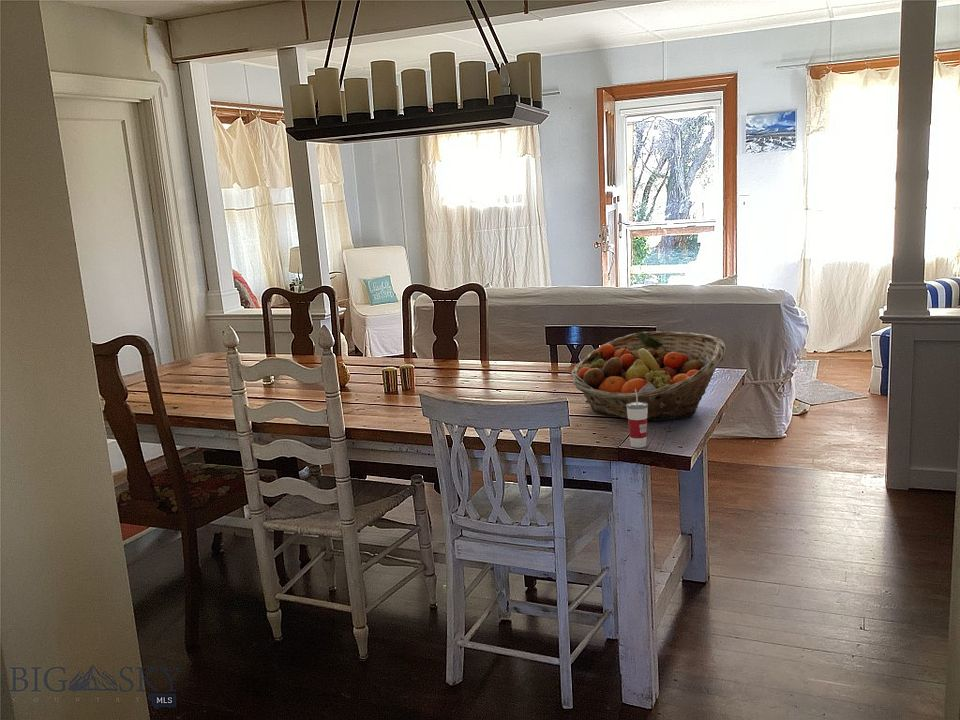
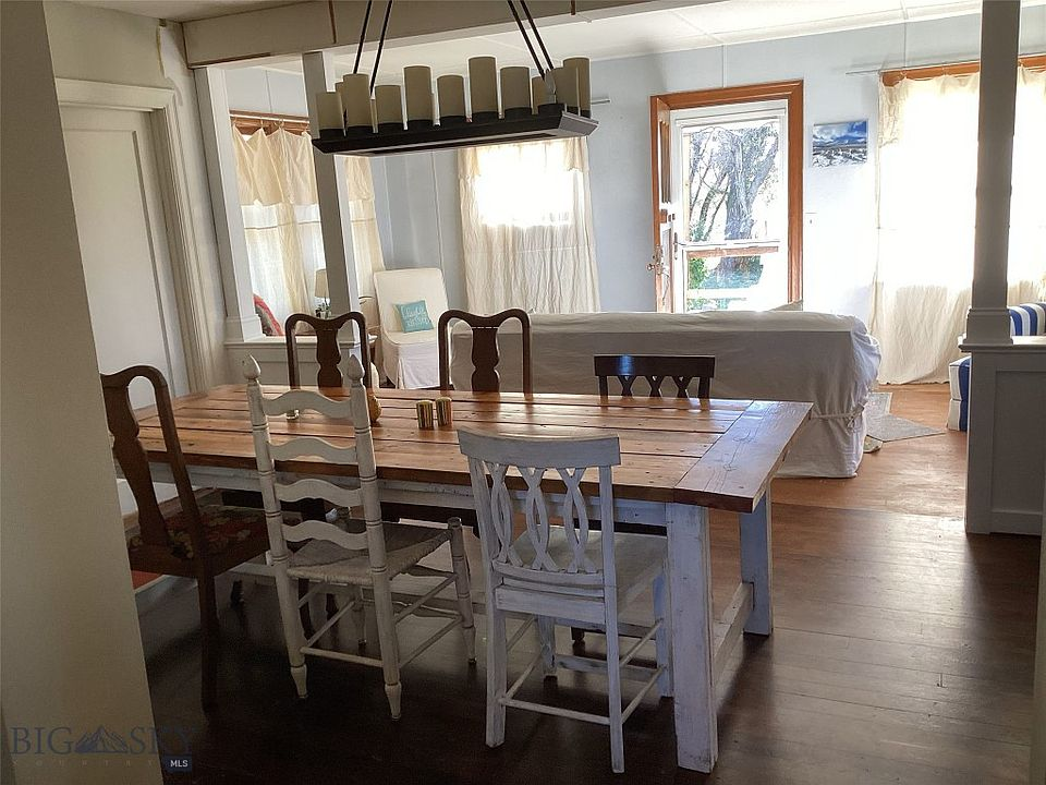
- cup (637, 417)
- fruit basket (646, 373)
